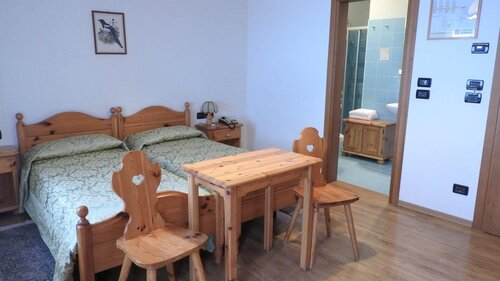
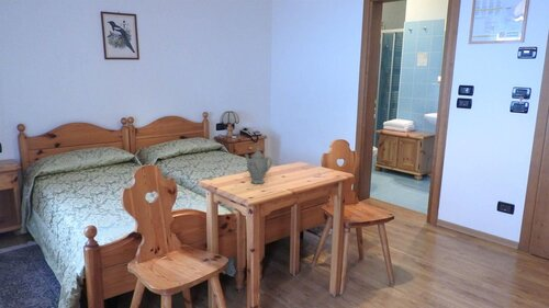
+ chinaware (257, 164)
